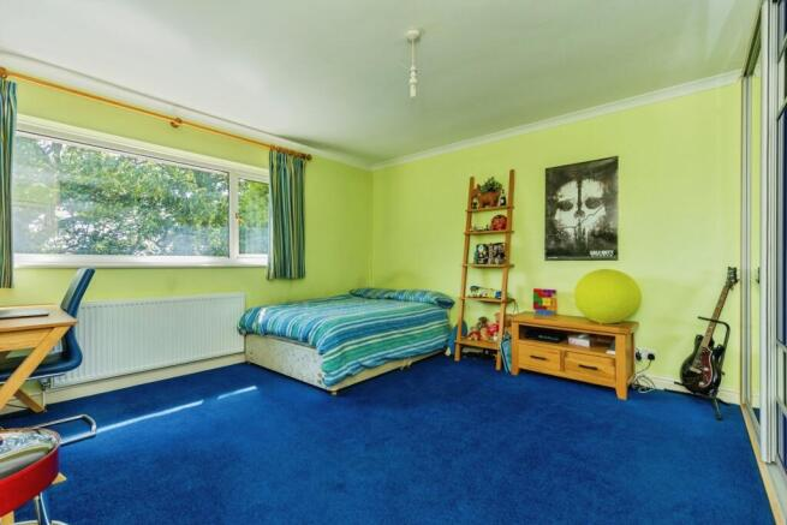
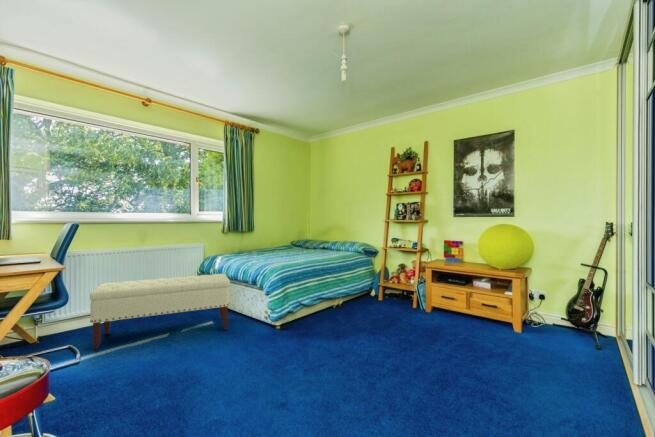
+ bench (167, 306)
